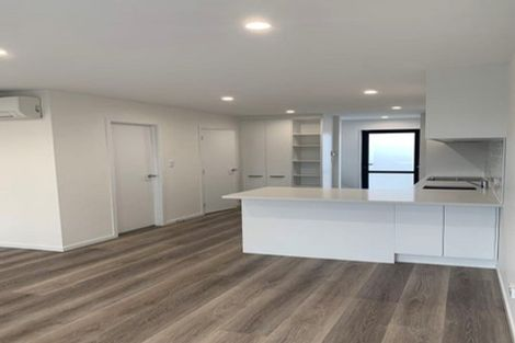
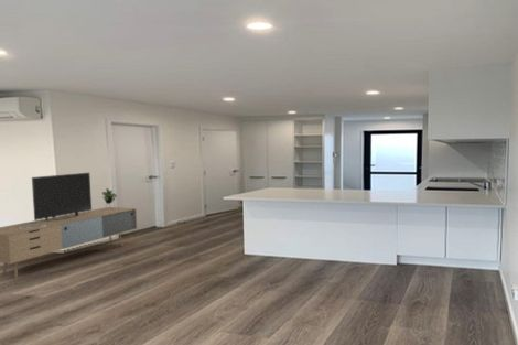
+ media console (66, 217)
